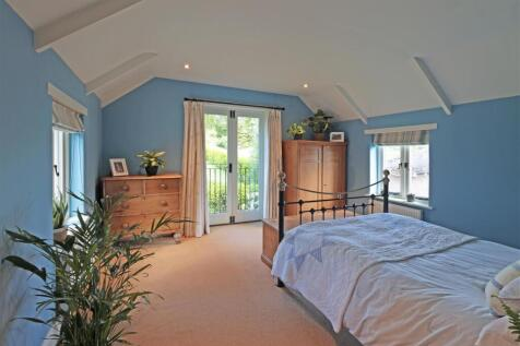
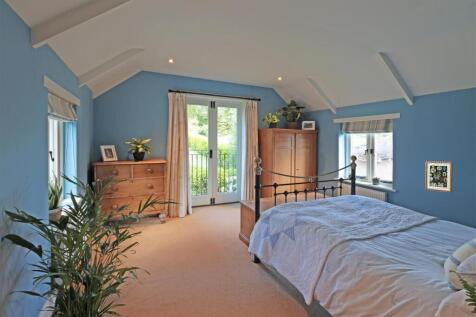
+ wall art (438, 176)
